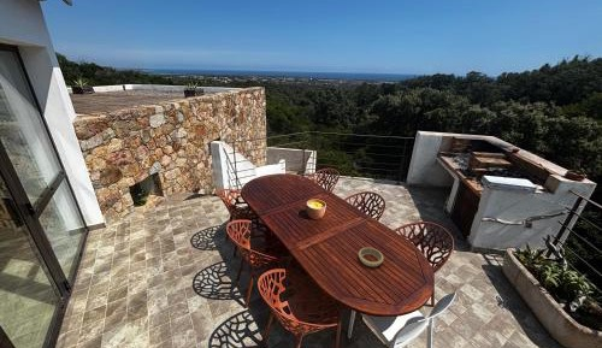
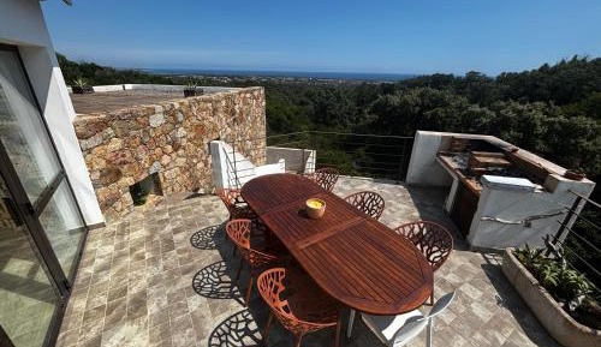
- decorative bowl (372, 254)
